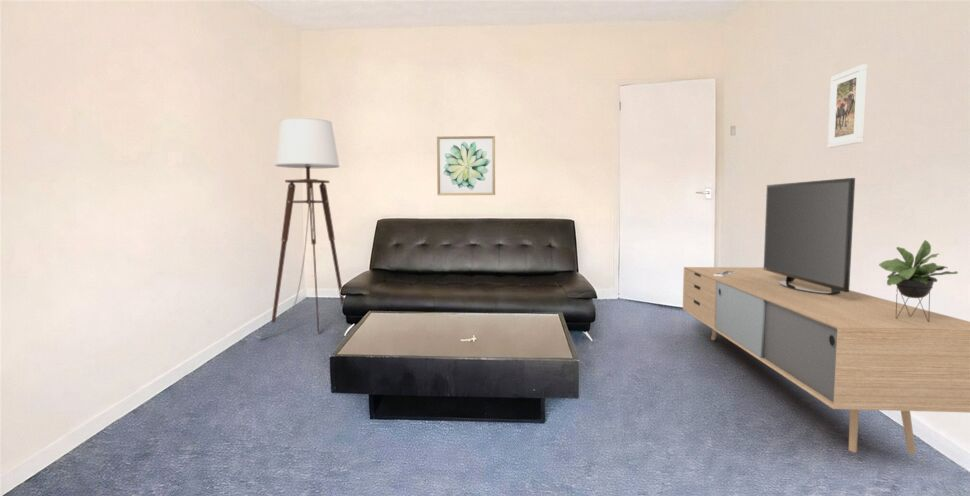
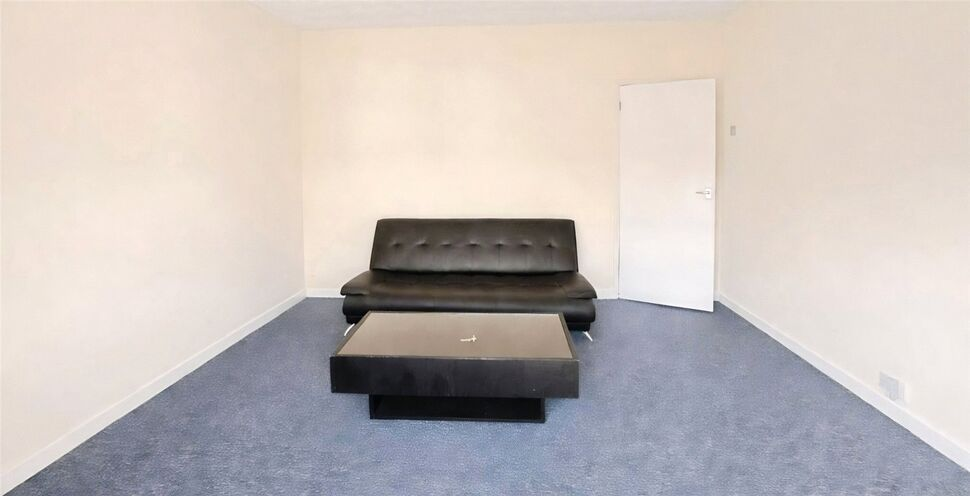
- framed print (846, 108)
- floor lamp (306, 228)
- wall art (466, 166)
- media console (791, 284)
